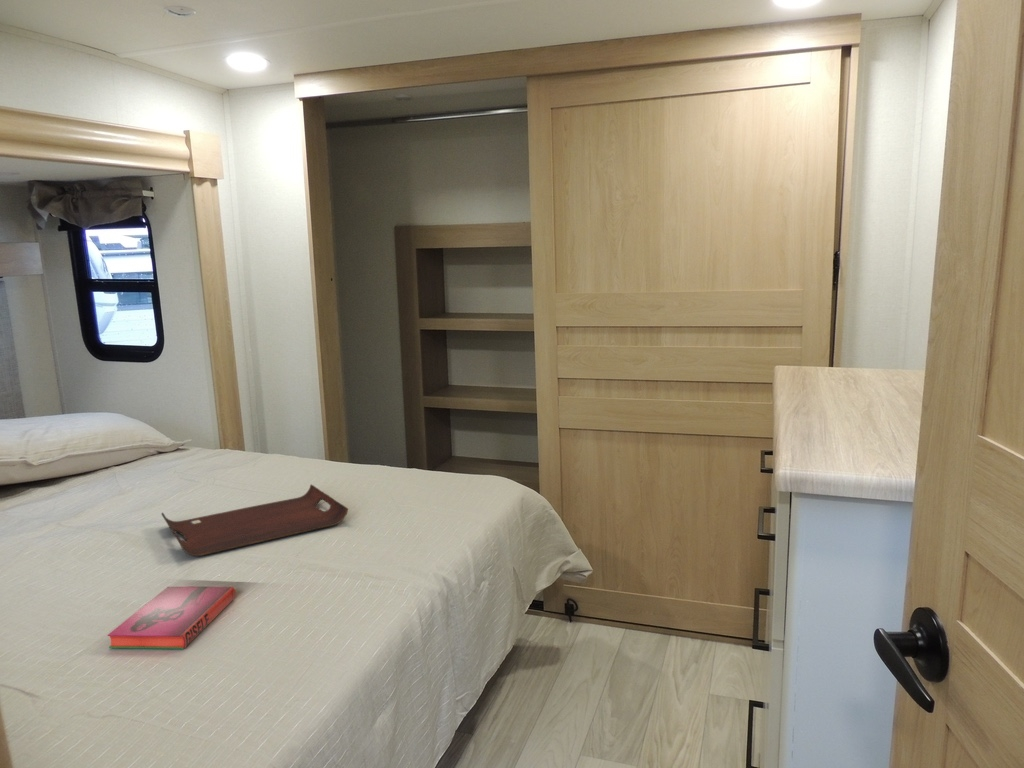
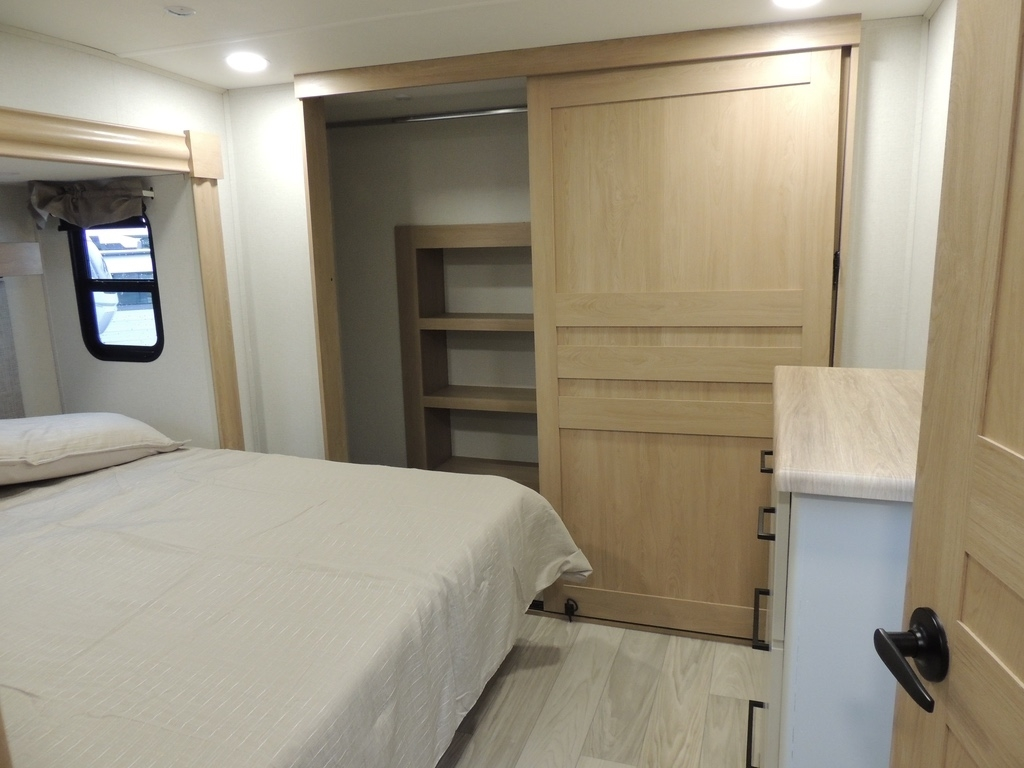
- hardback book (176, 615)
- serving tray (255, 517)
